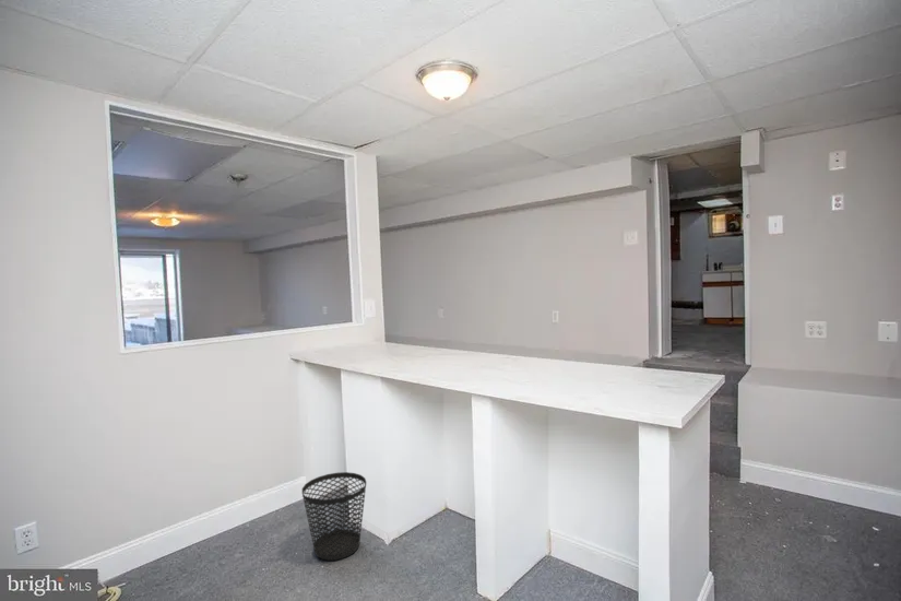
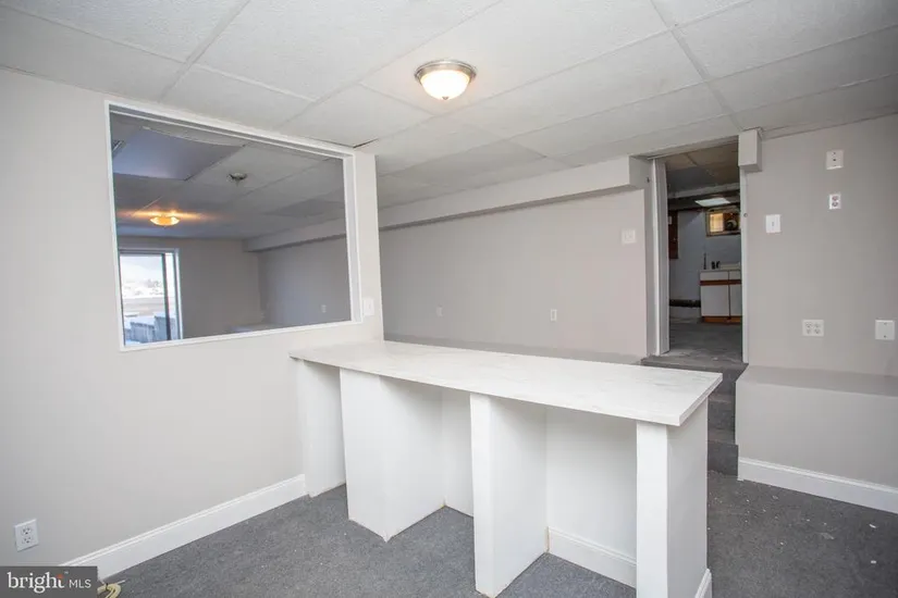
- wastebasket (335, 516)
